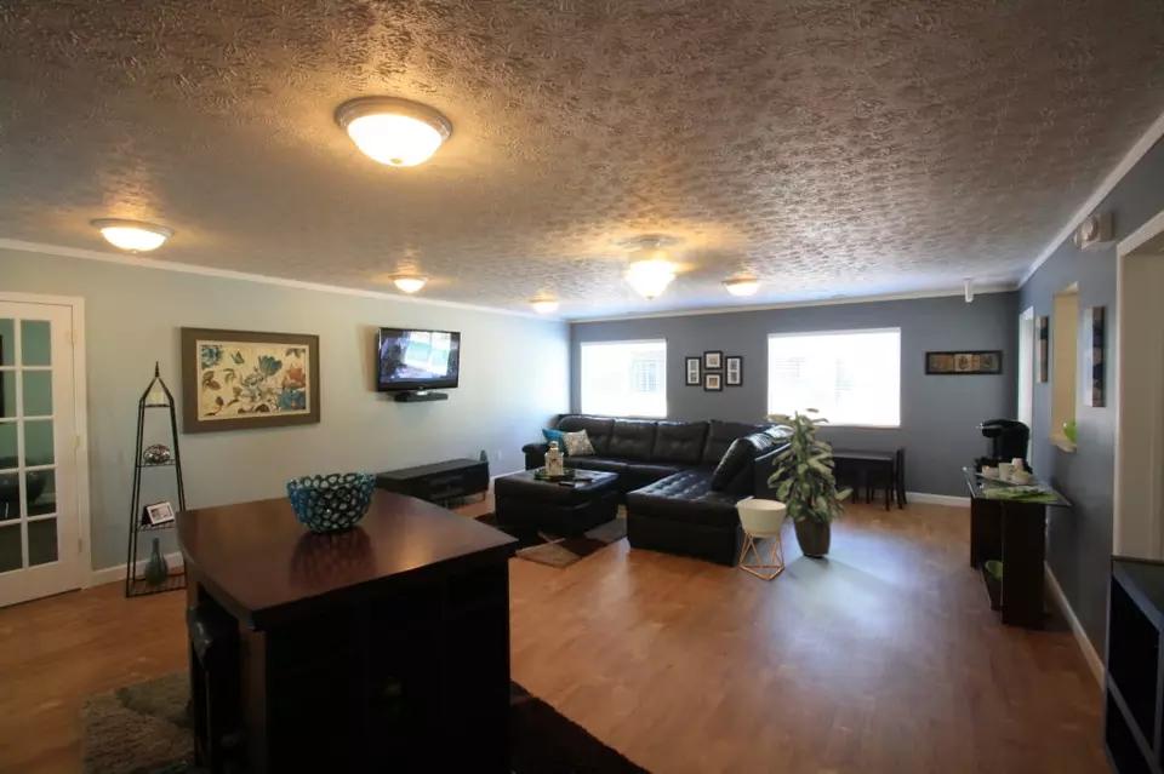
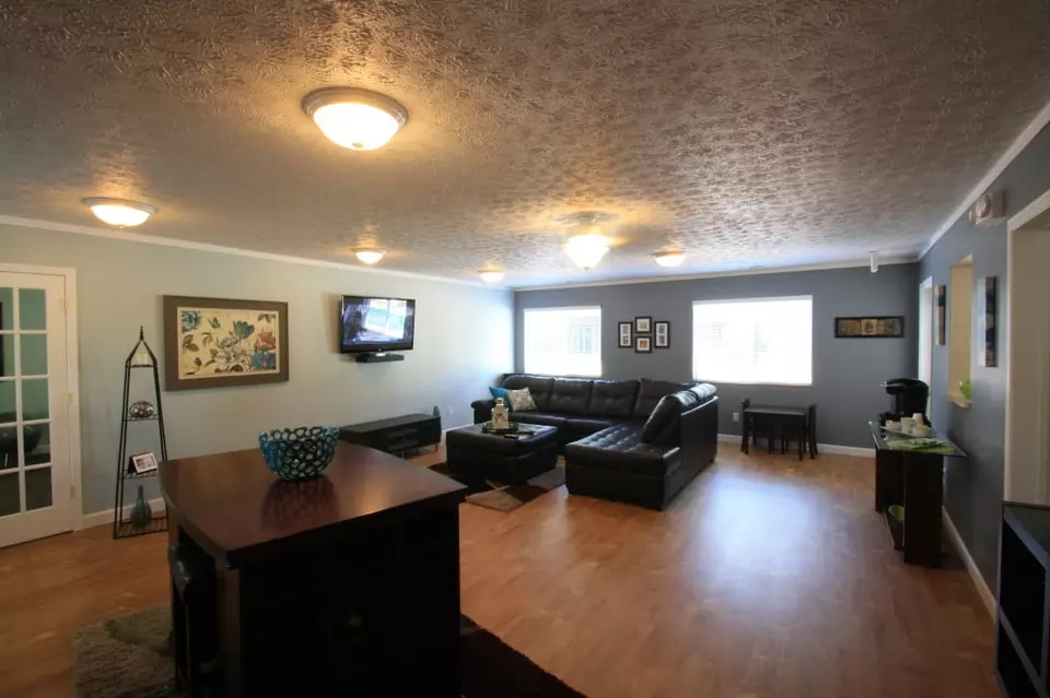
- planter (761, 537)
- indoor plant (805, 481)
